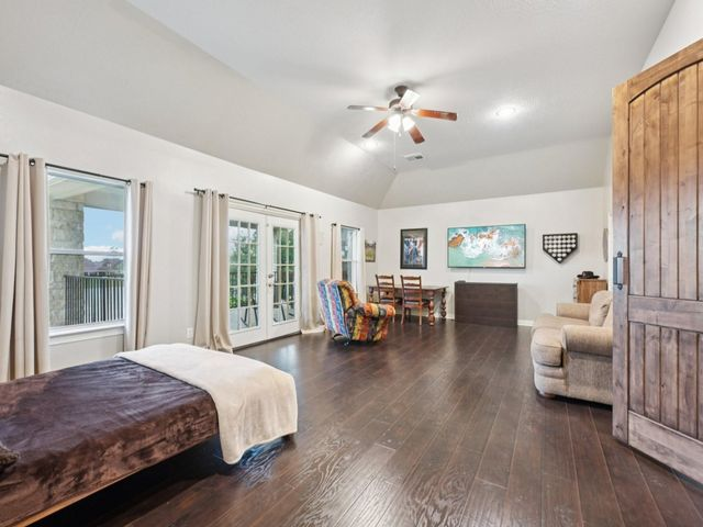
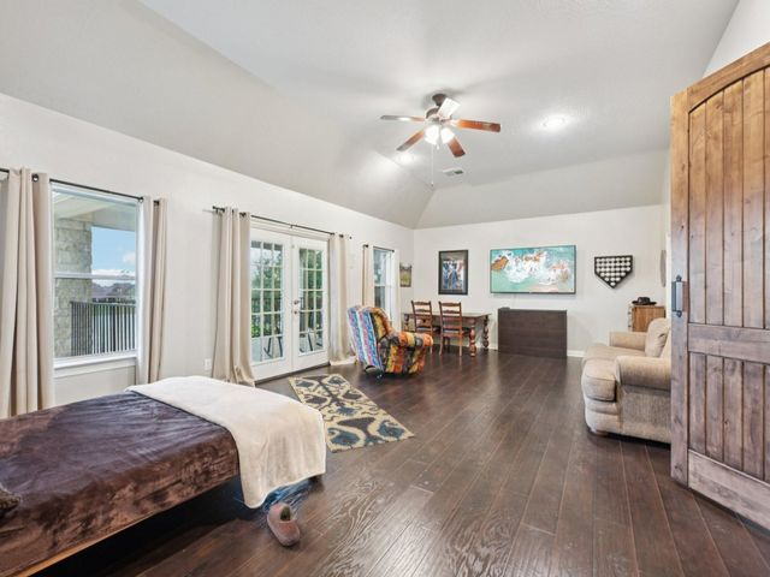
+ shoe (284, 516)
+ rug (336, 399)
